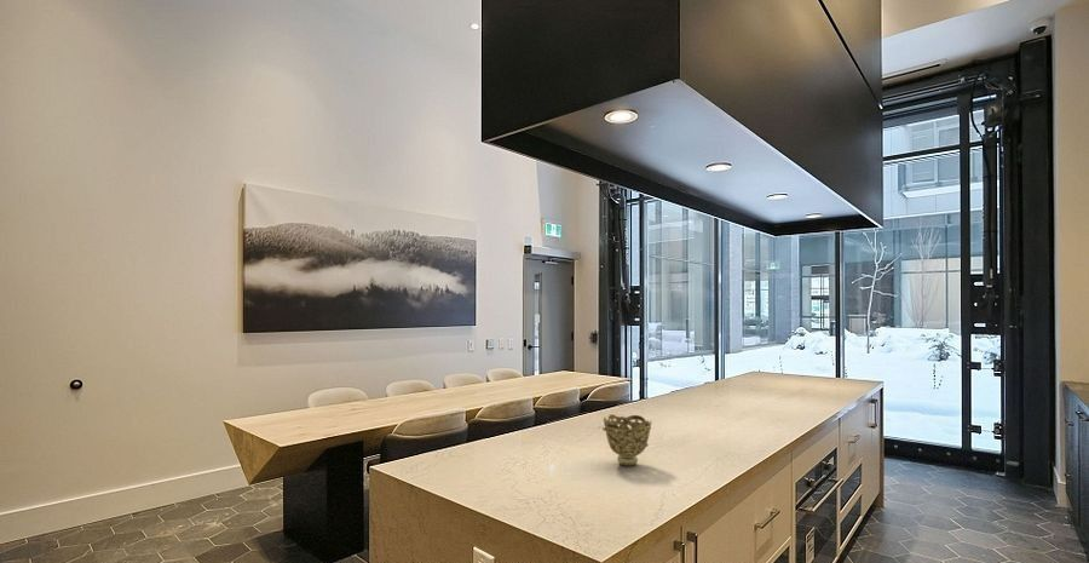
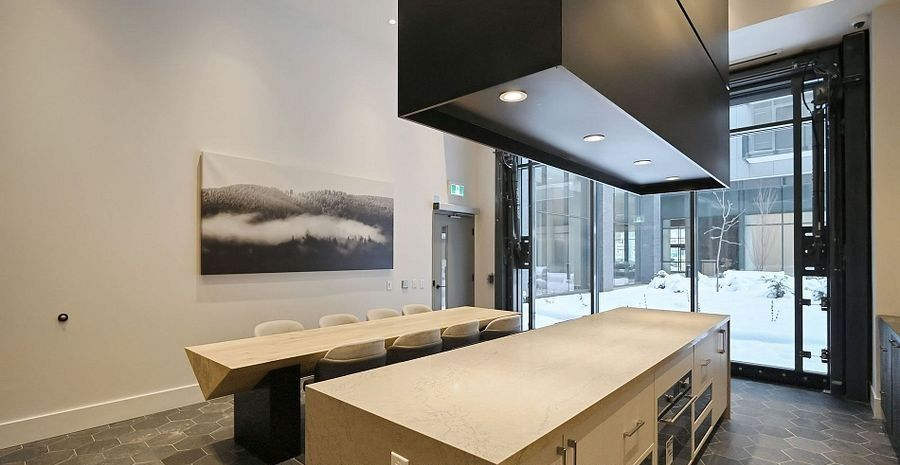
- decorative bowl (627, 441)
